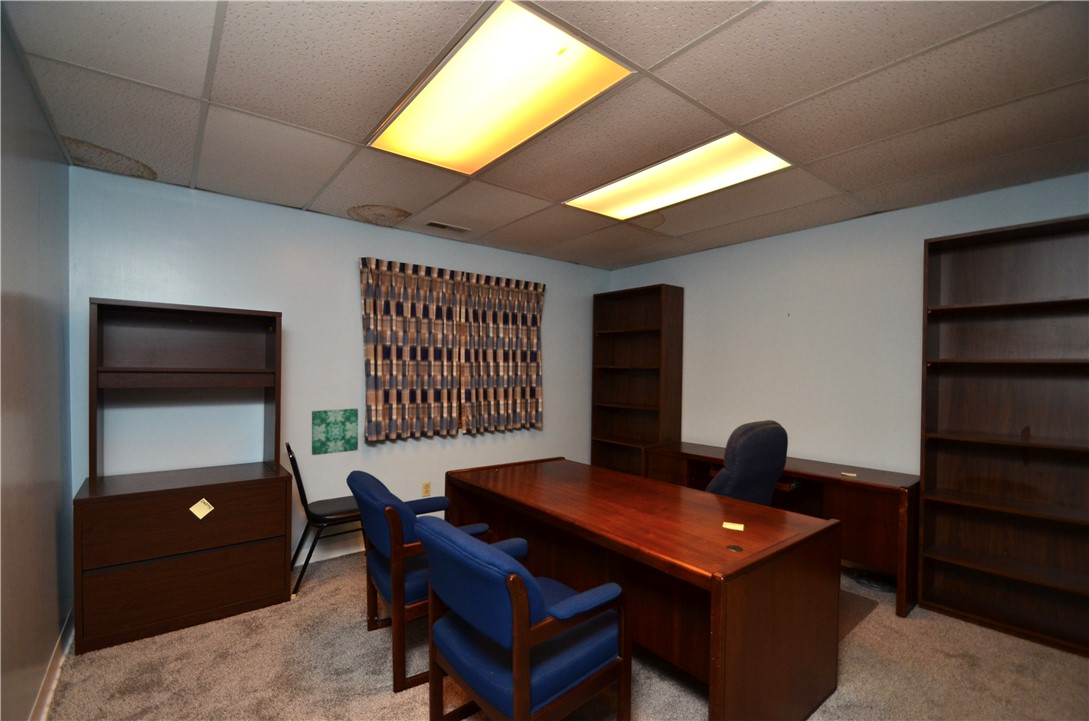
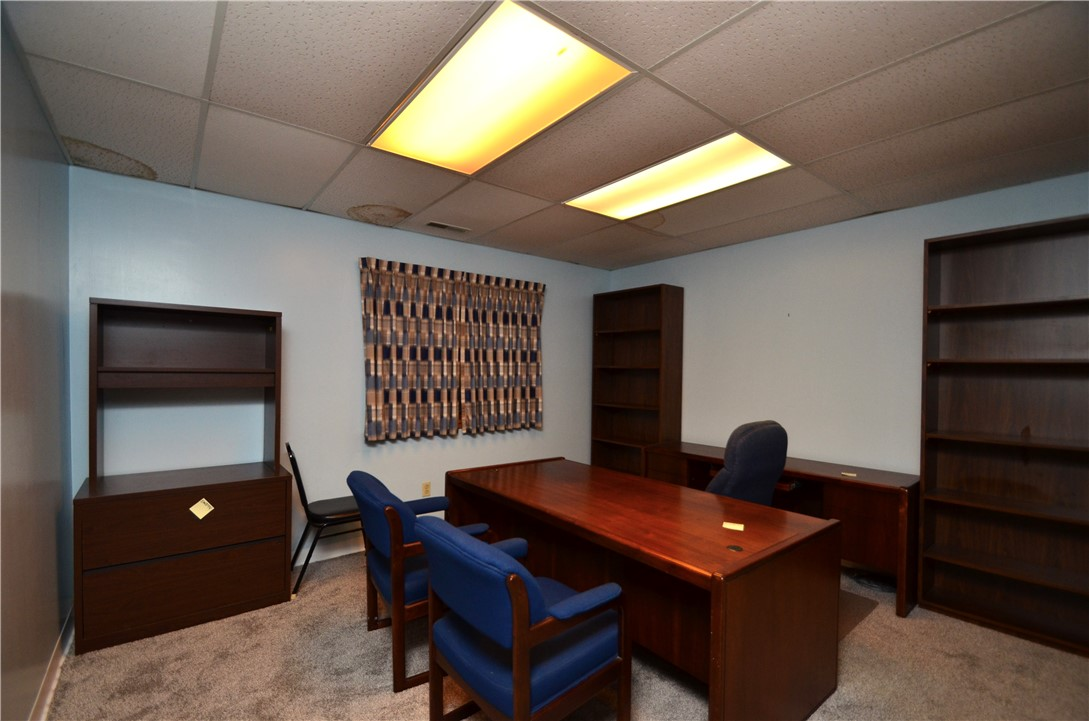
- wall art (335, 431)
